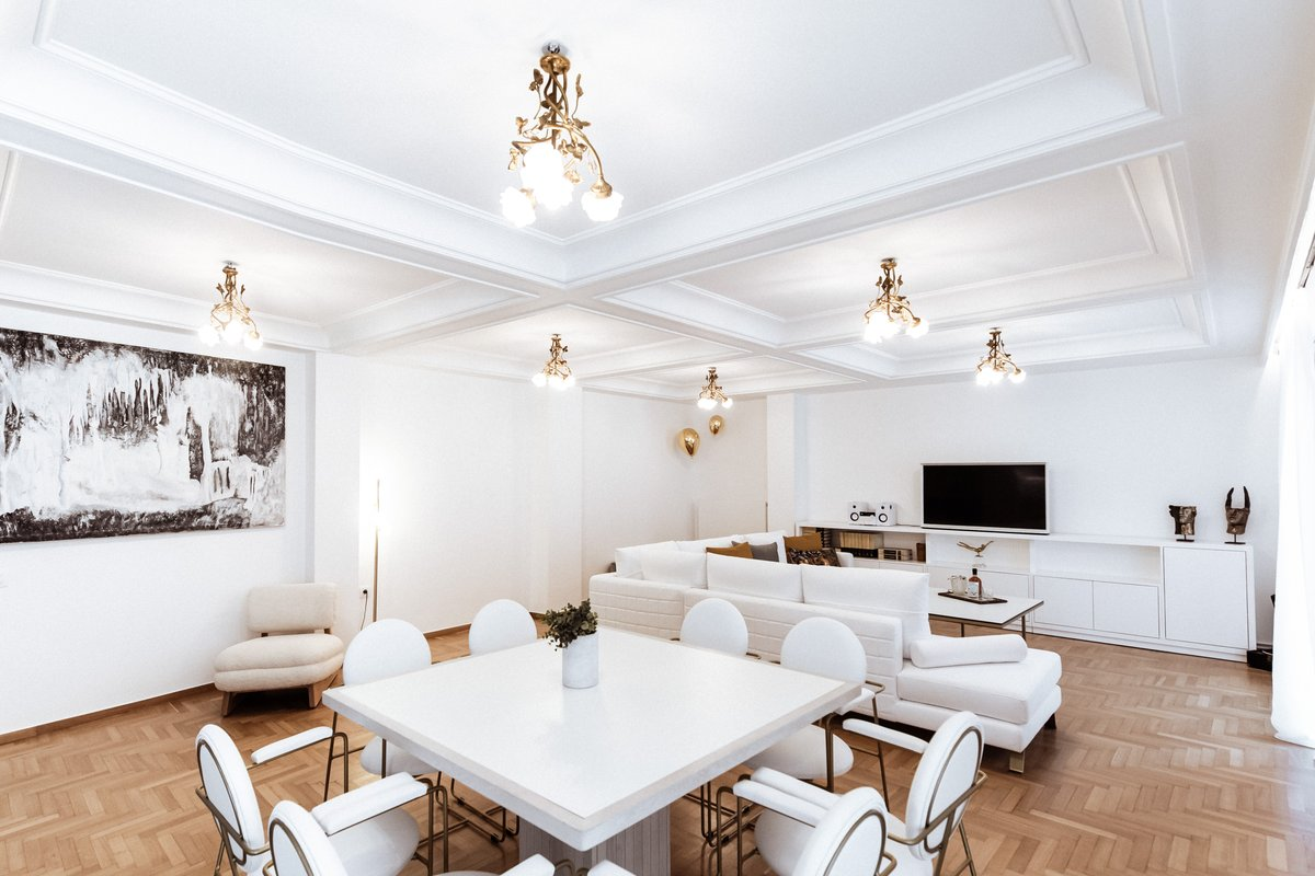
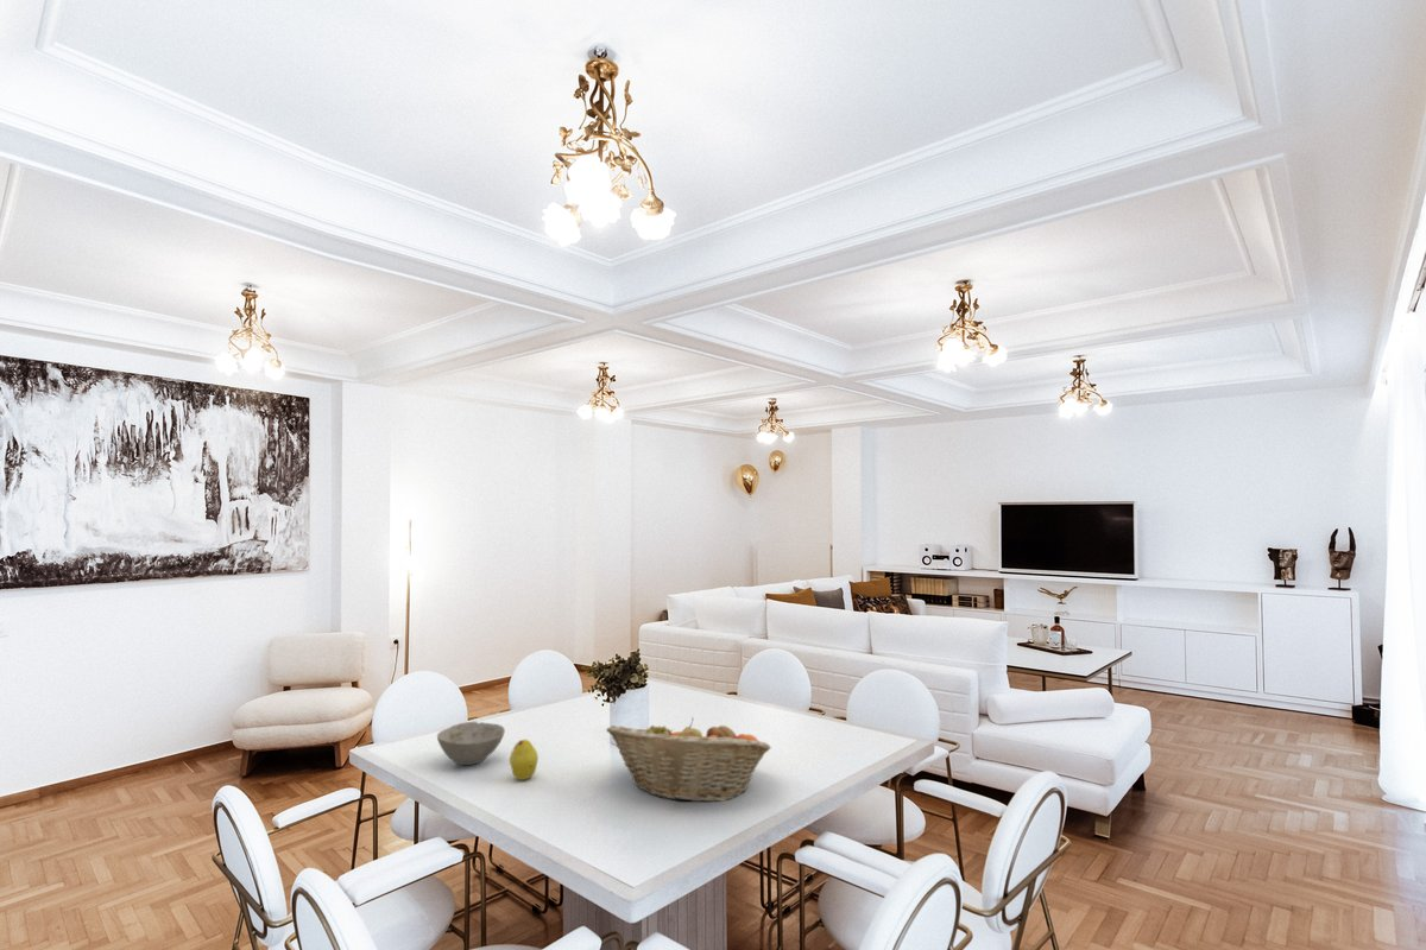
+ fruit (523, 758)
+ fruit basket (687, 749)
+ bowl (471, 746)
